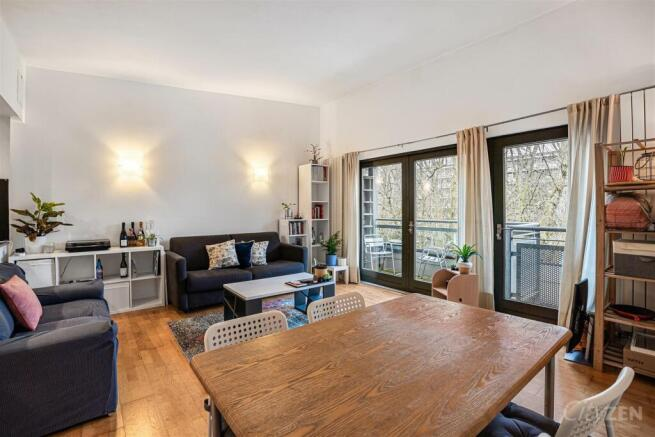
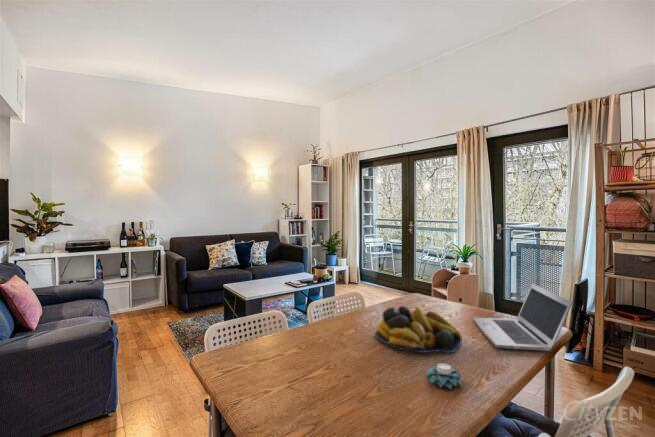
+ fruit bowl (416, 323)
+ laptop (519, 312)
+ candle holder (444, 373)
